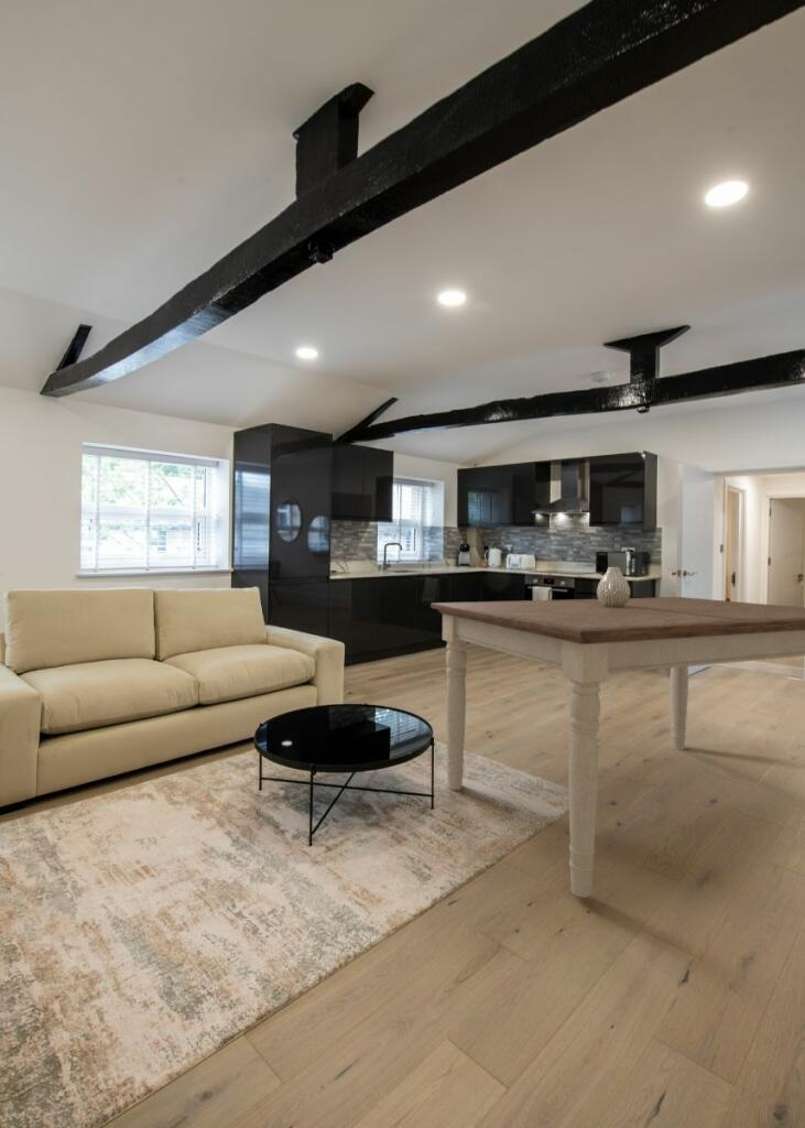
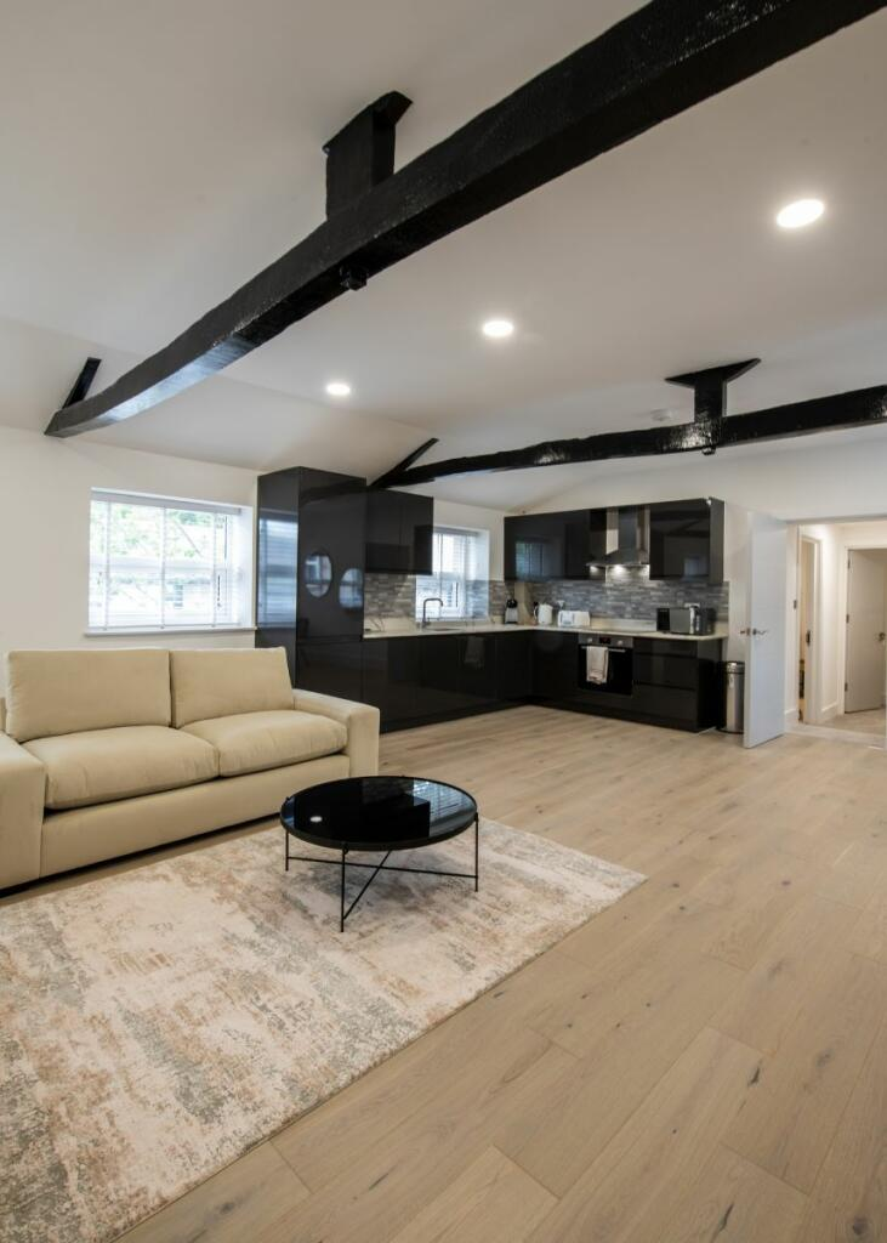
- vase (613, 586)
- dining table (671, 705)
